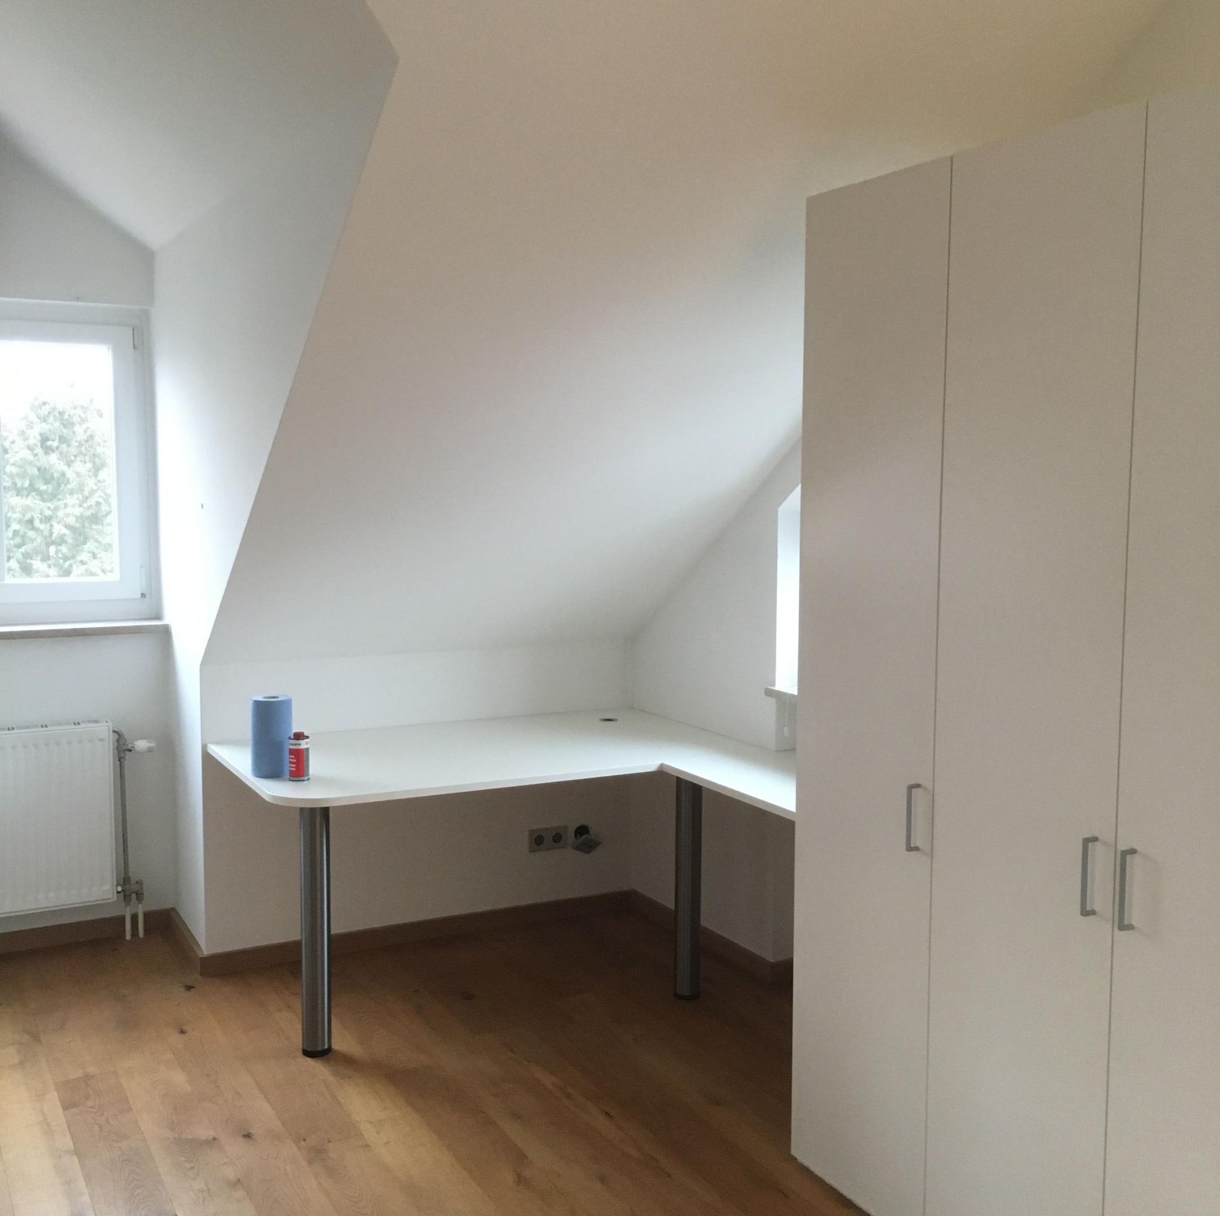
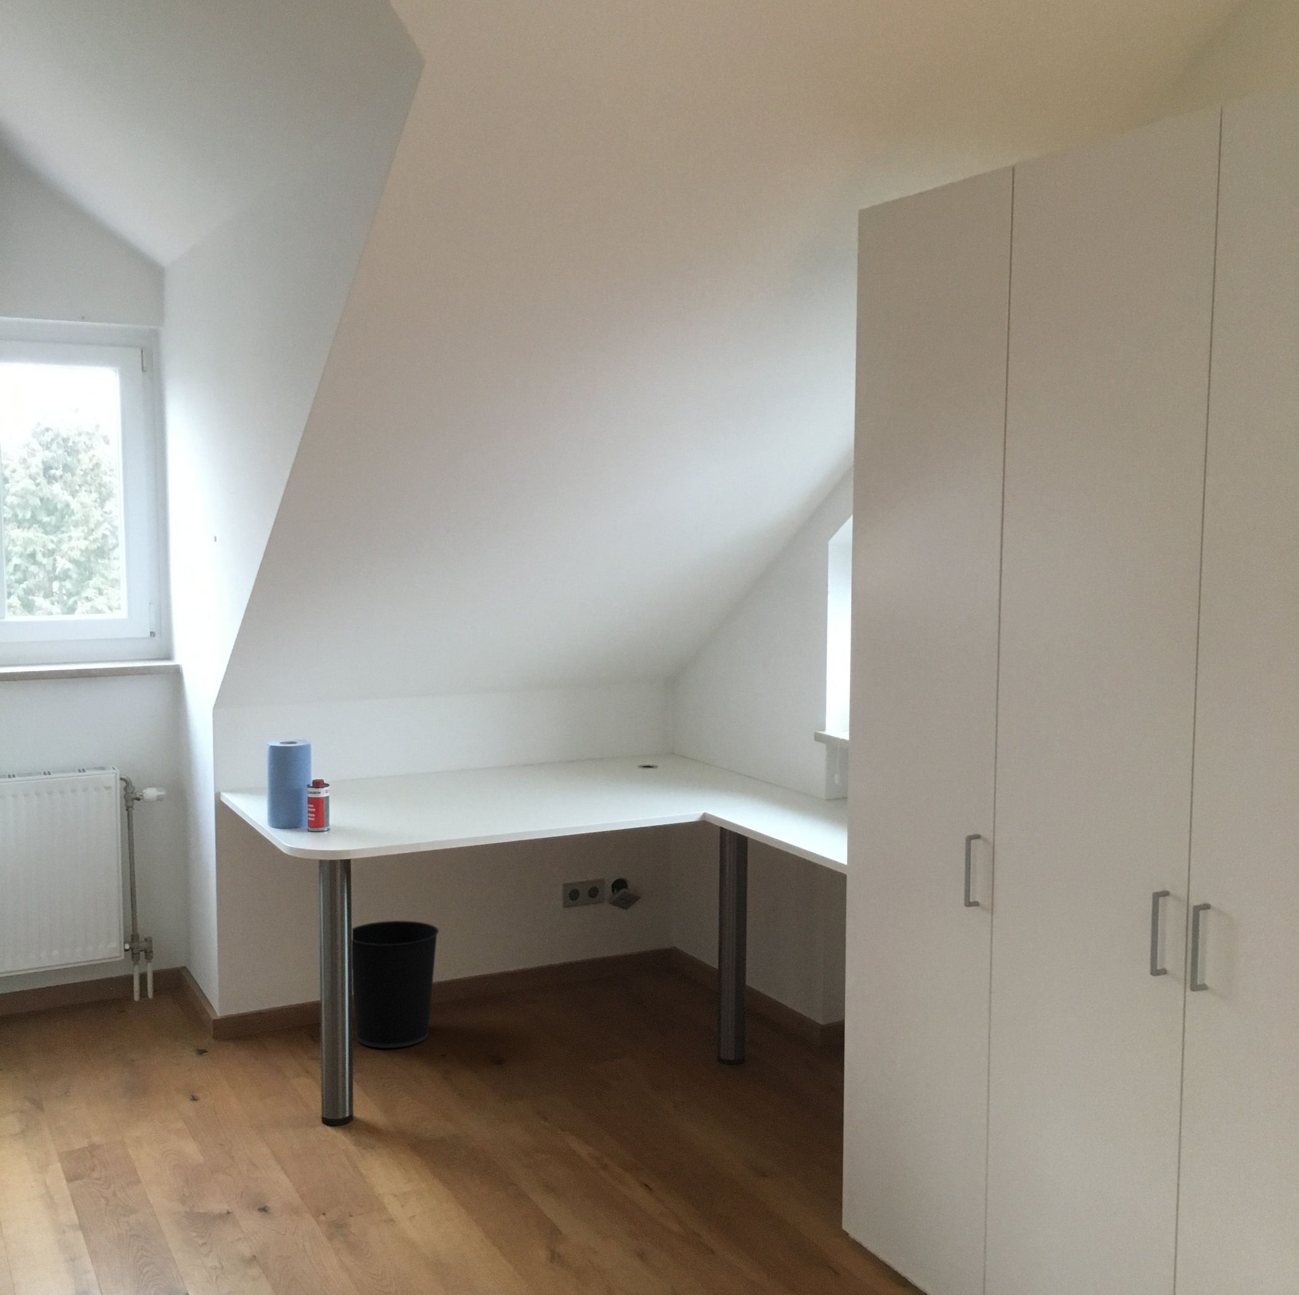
+ wastebasket (392, 983)
